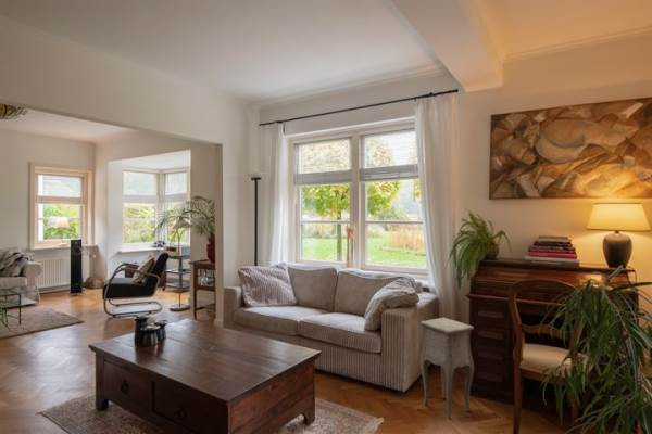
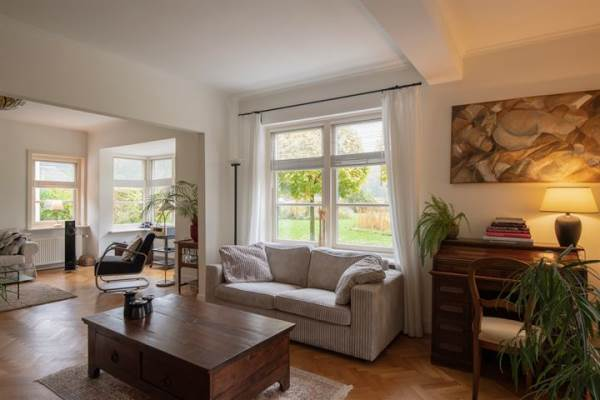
- side table (446, 365)
